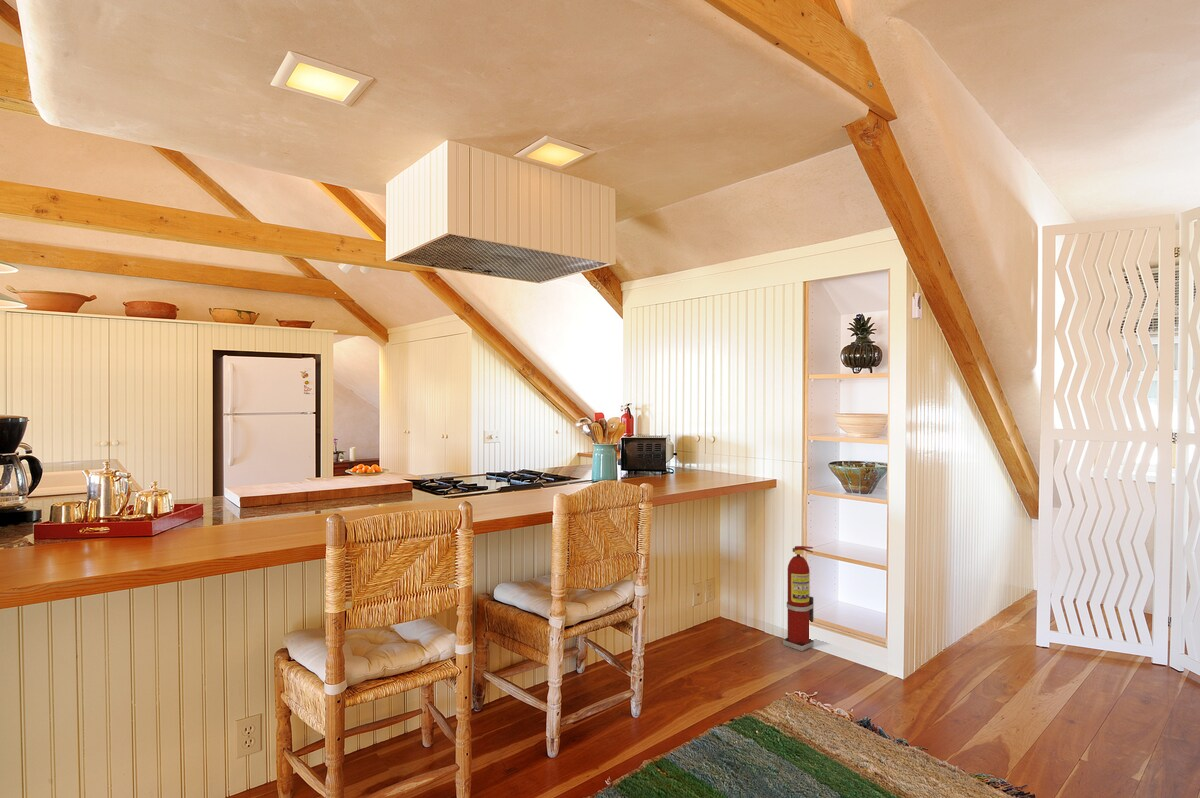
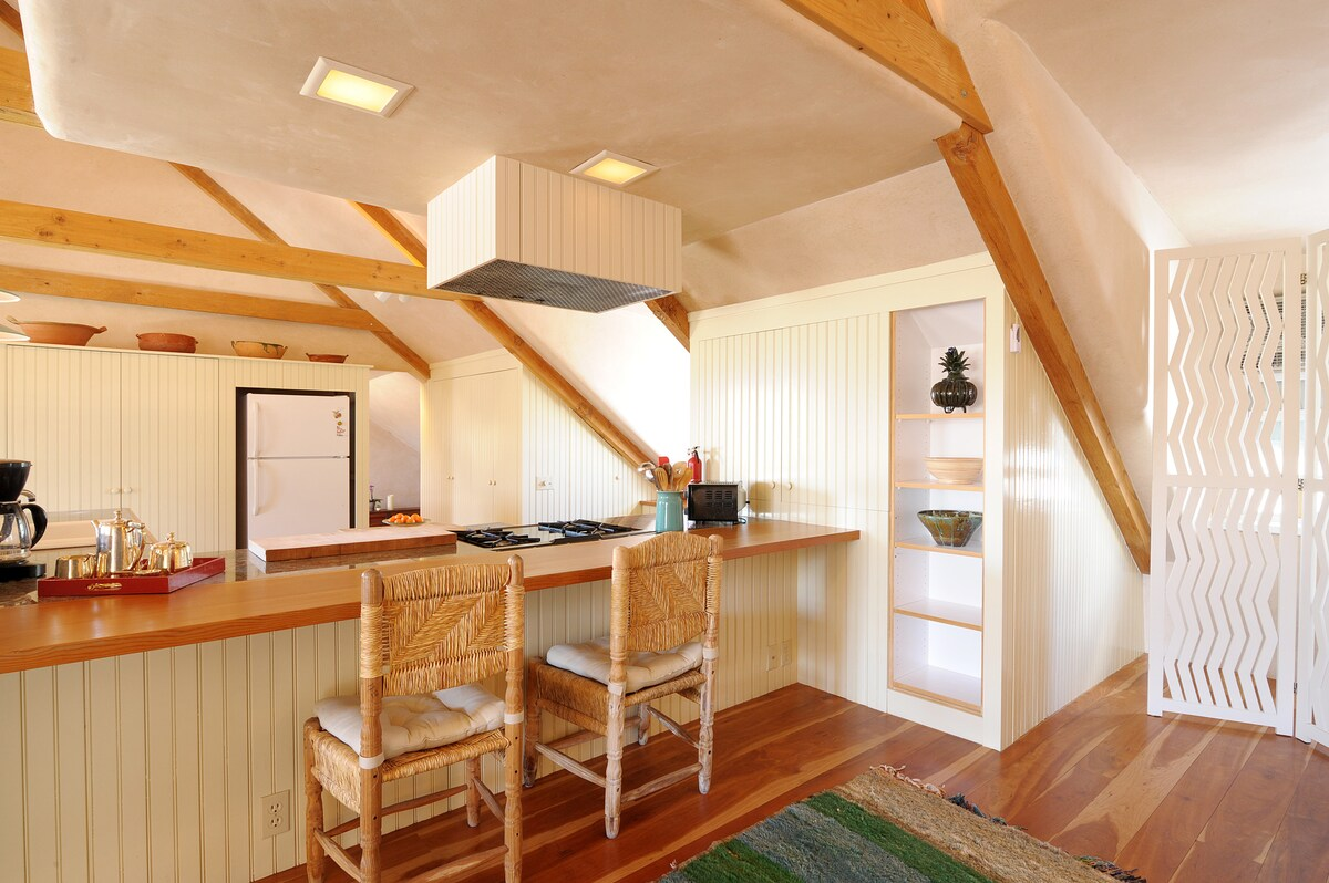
- fire extinguisher (798, 596)
